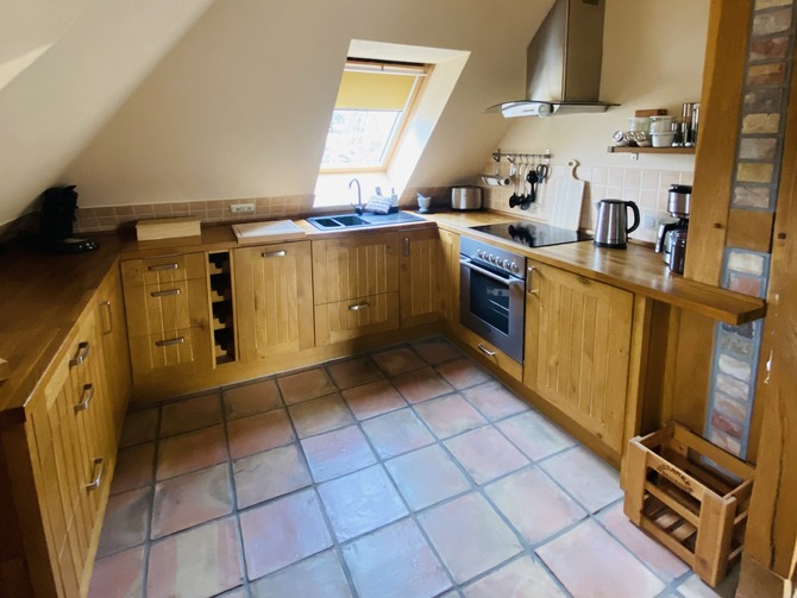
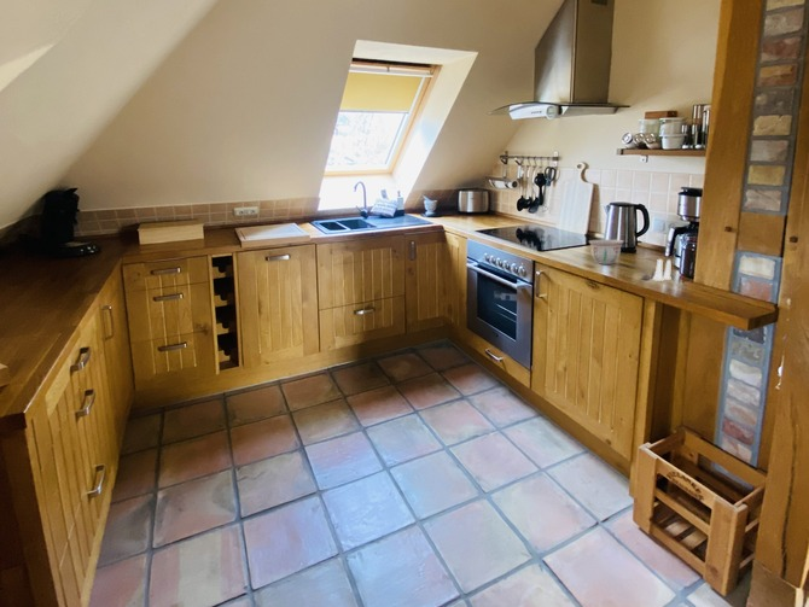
+ salt and pepper shaker set (658, 268)
+ bowl (605, 251)
